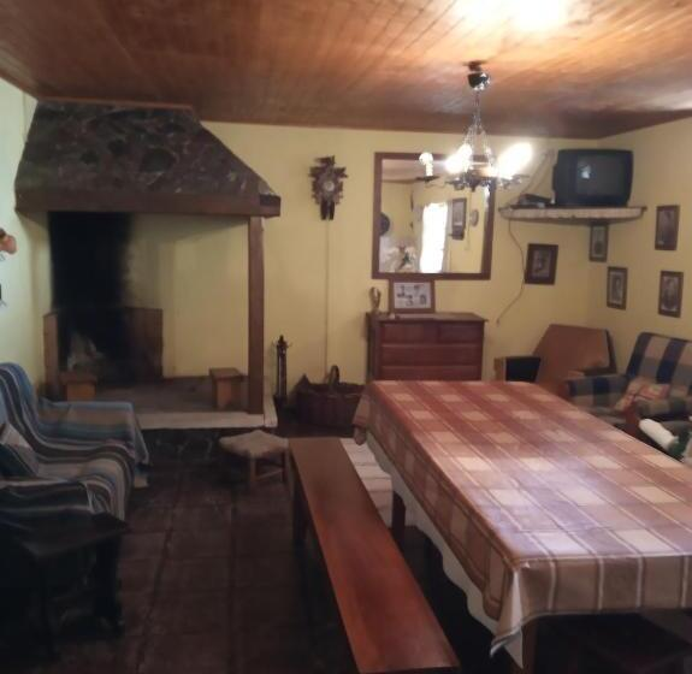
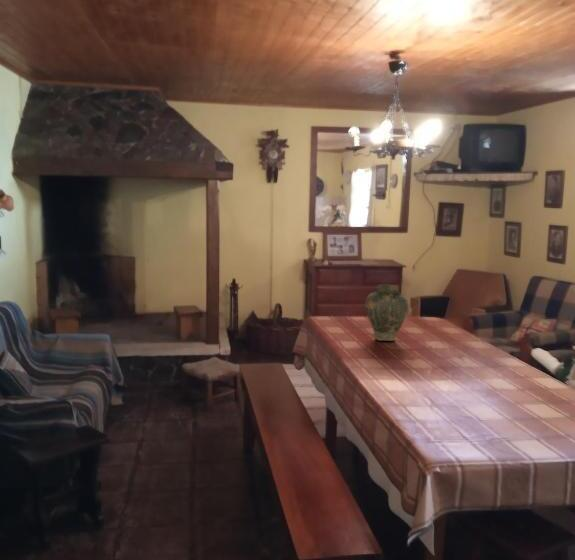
+ vase (386, 311)
